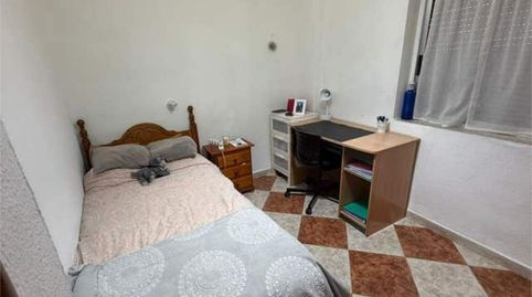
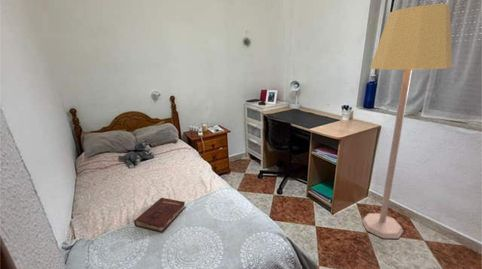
+ lamp (397, 133)
+ hardback book (161, 213)
